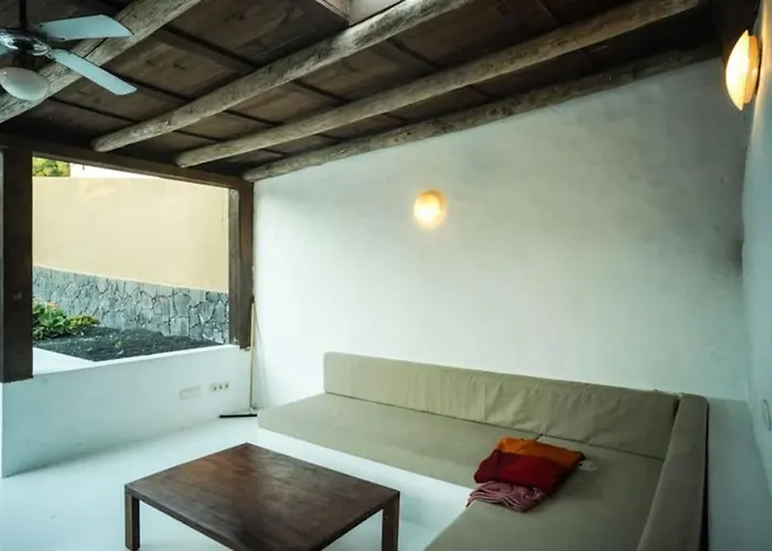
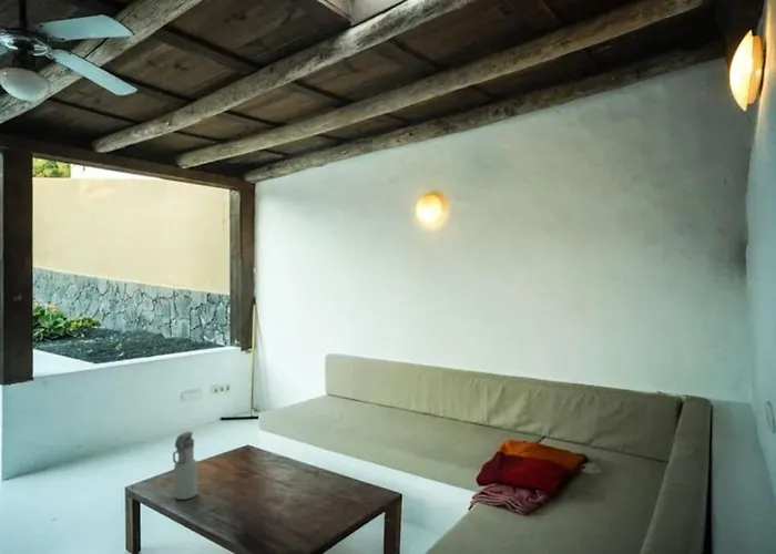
+ water bottle (185, 464)
